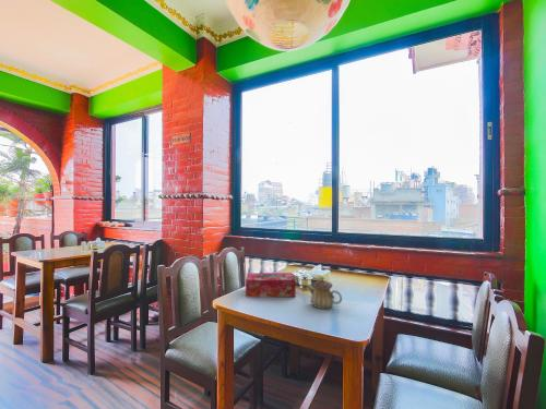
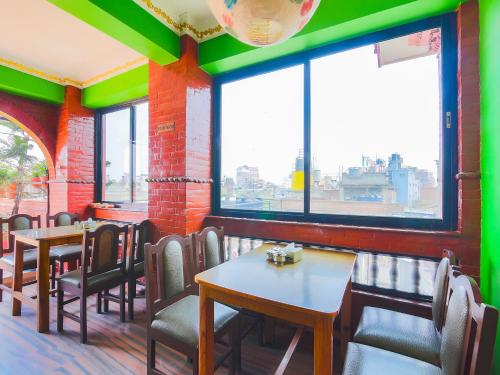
- tissue box (270, 284)
- teapot (323, 291)
